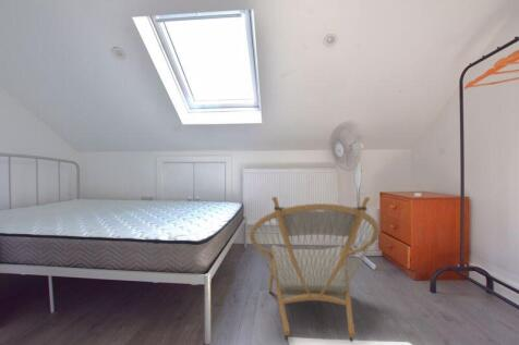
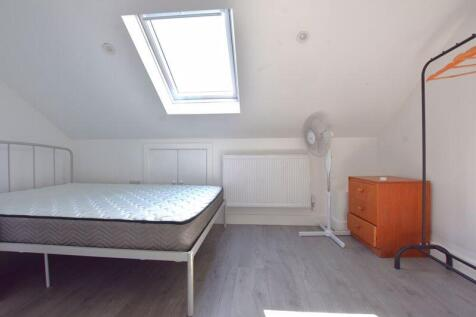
- armchair (312, 254)
